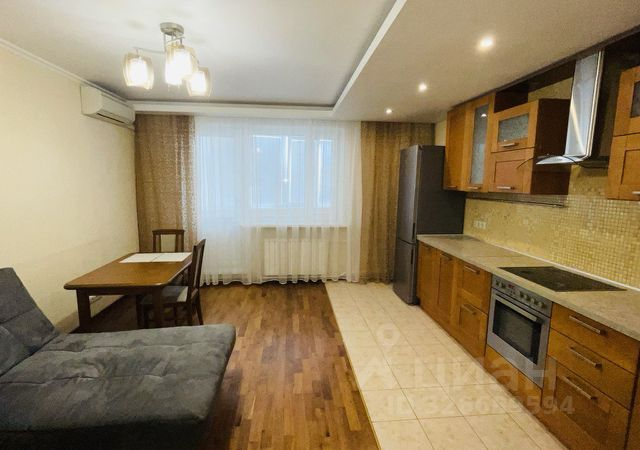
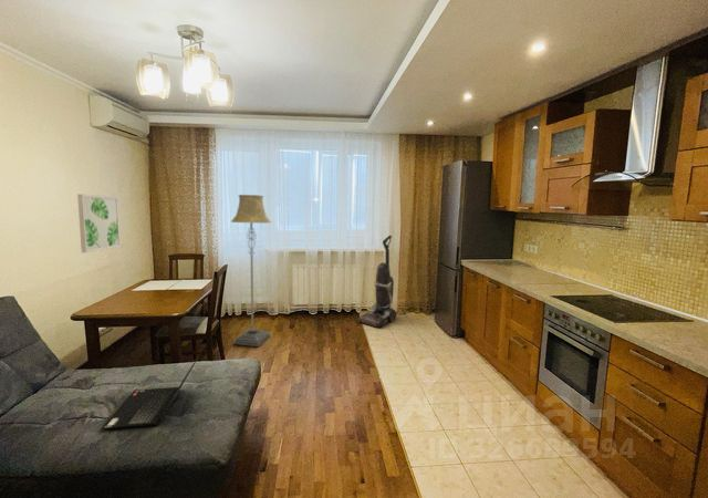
+ vacuum cleaner (378, 279)
+ laptop computer (155, 388)
+ floor lamp (251, 269)
+ wall art (101, 222)
